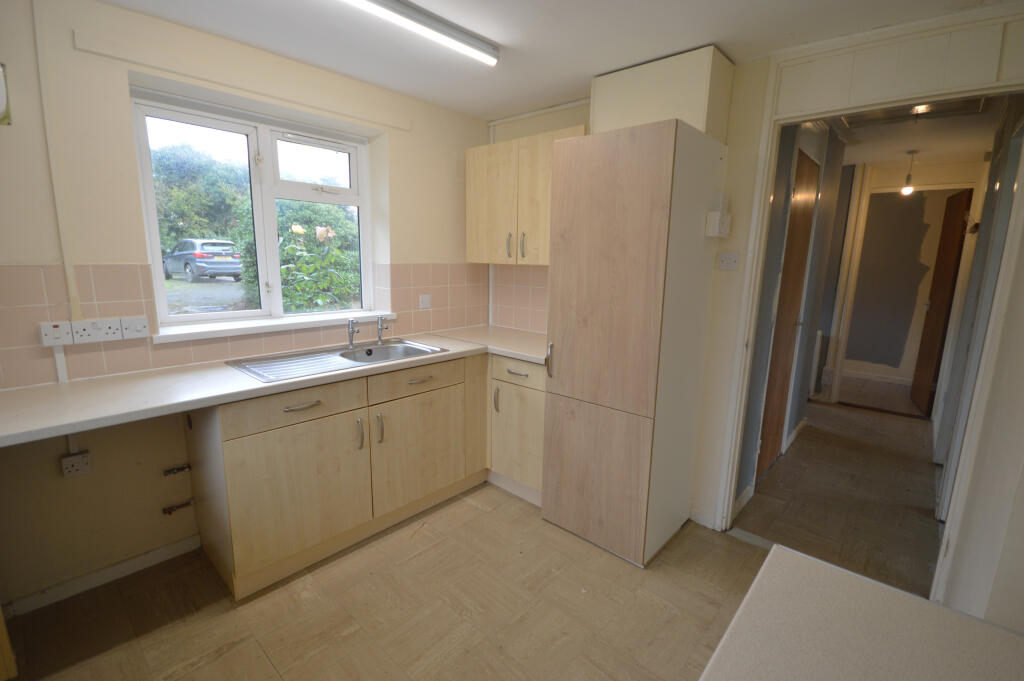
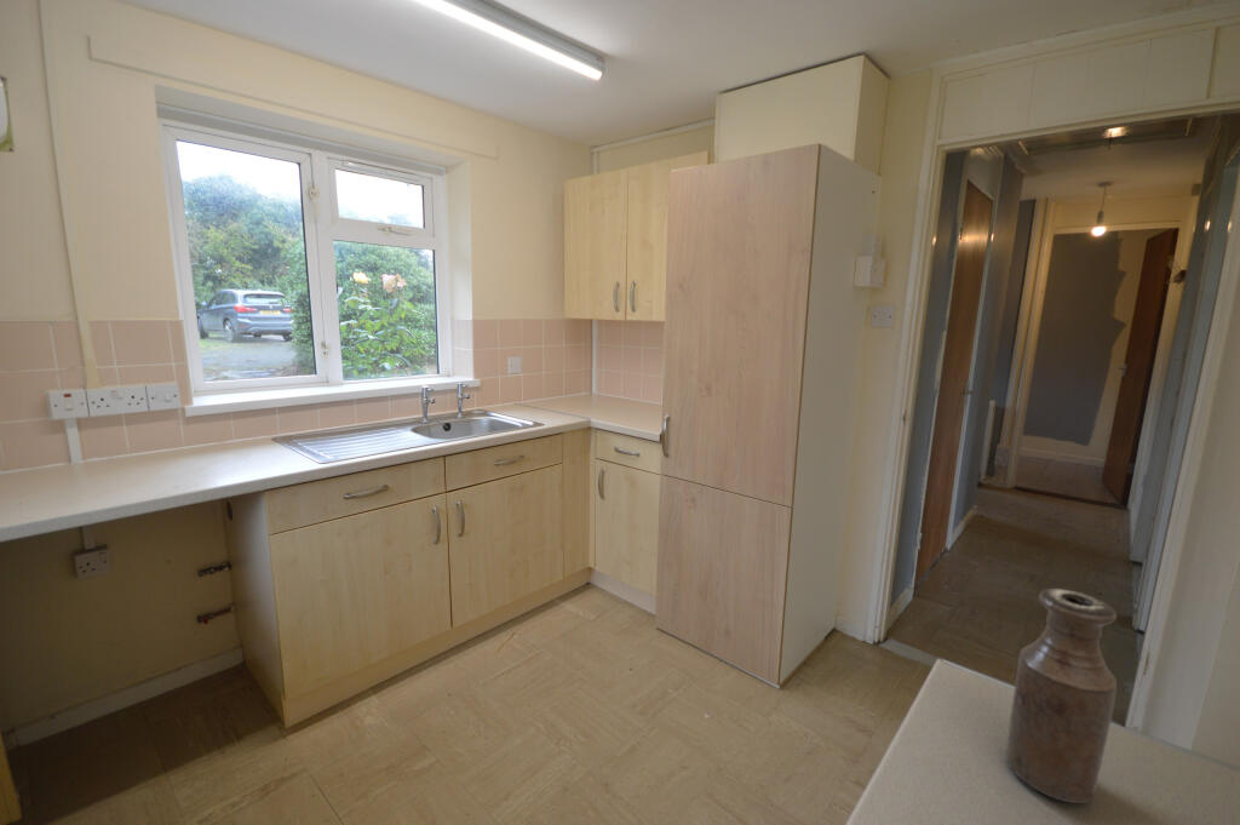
+ bottle (1062, 691)
